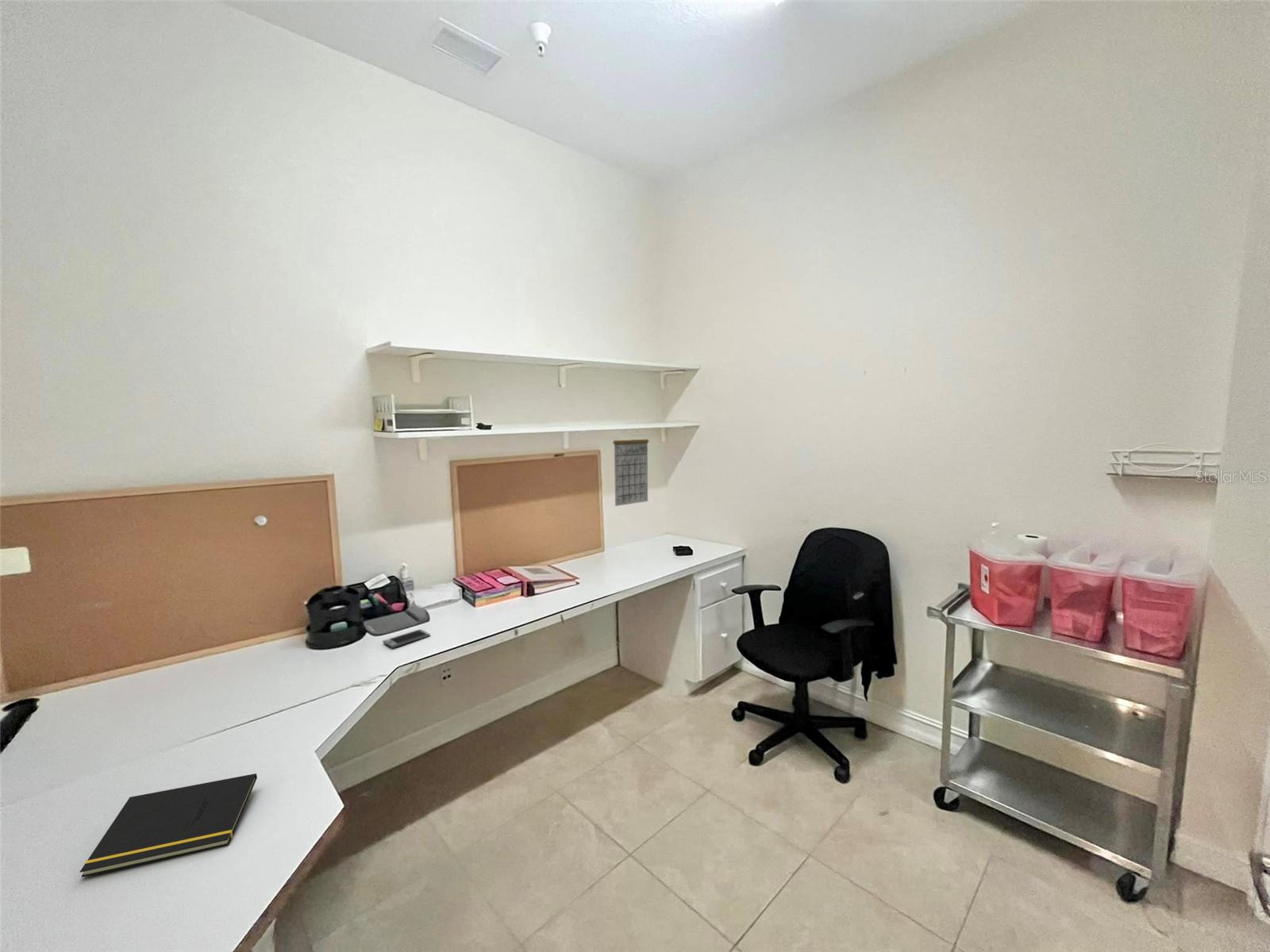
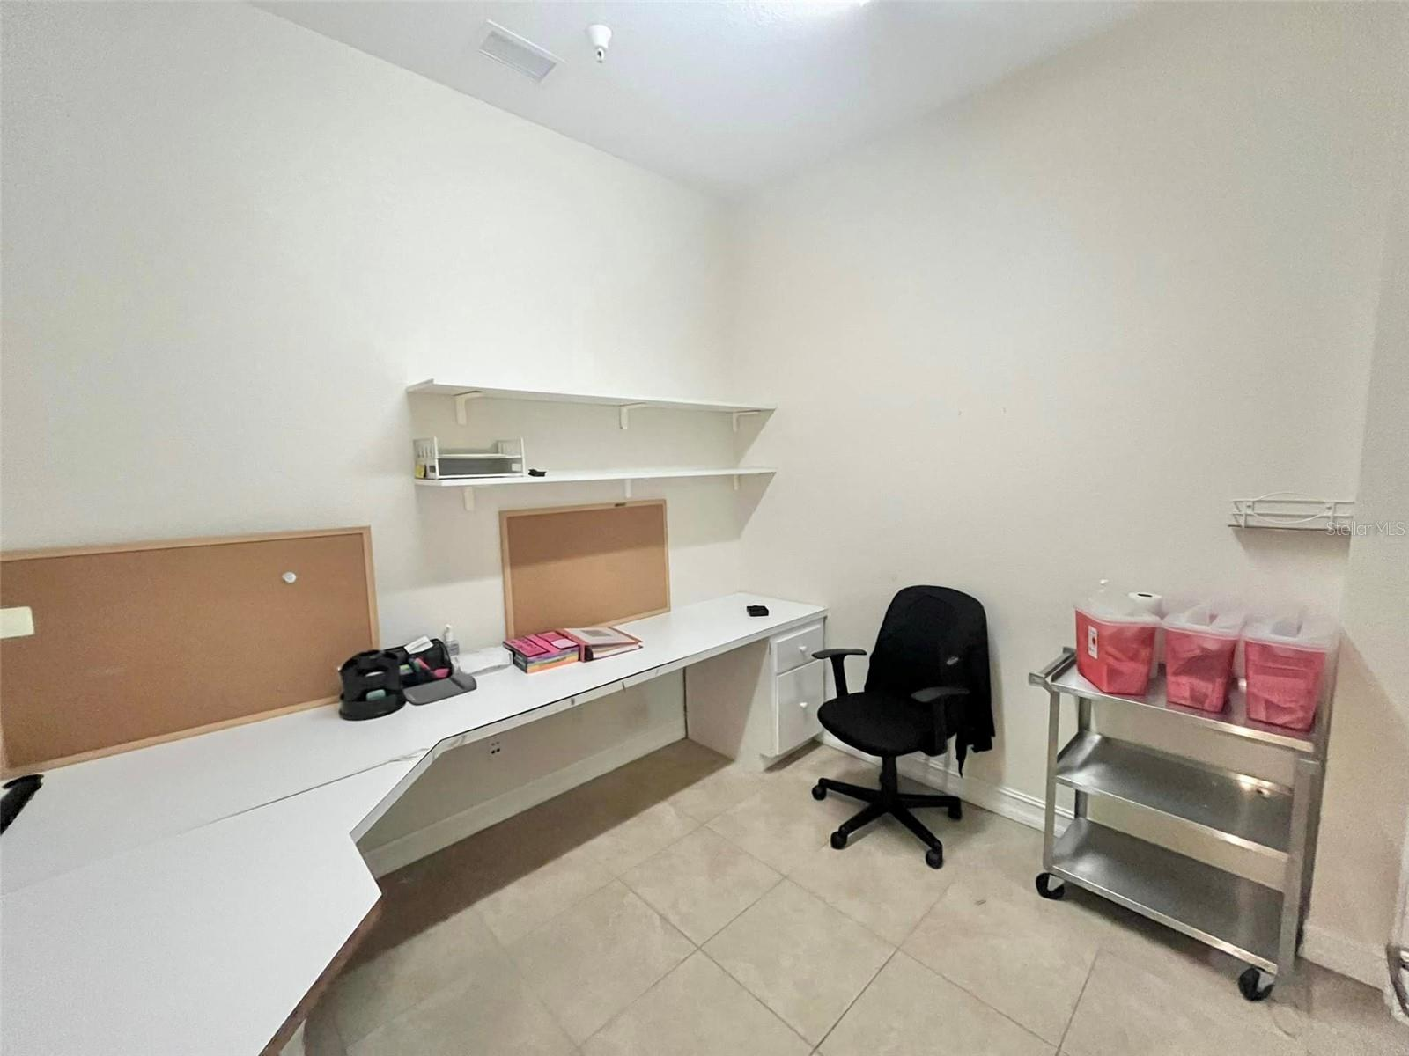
- notepad (177, 820)
- smartphone (406, 638)
- calendar (631, 464)
